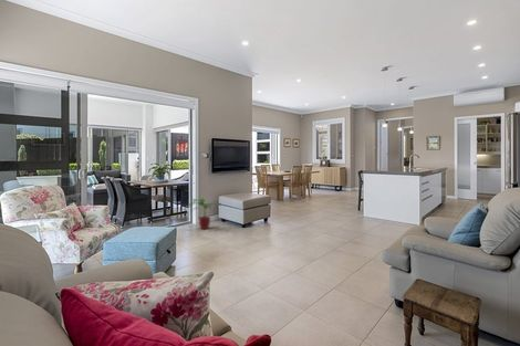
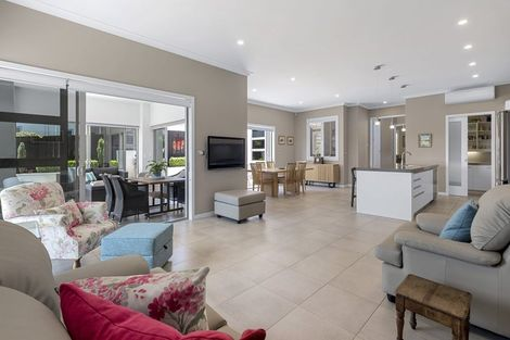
- potted plant (199, 217)
